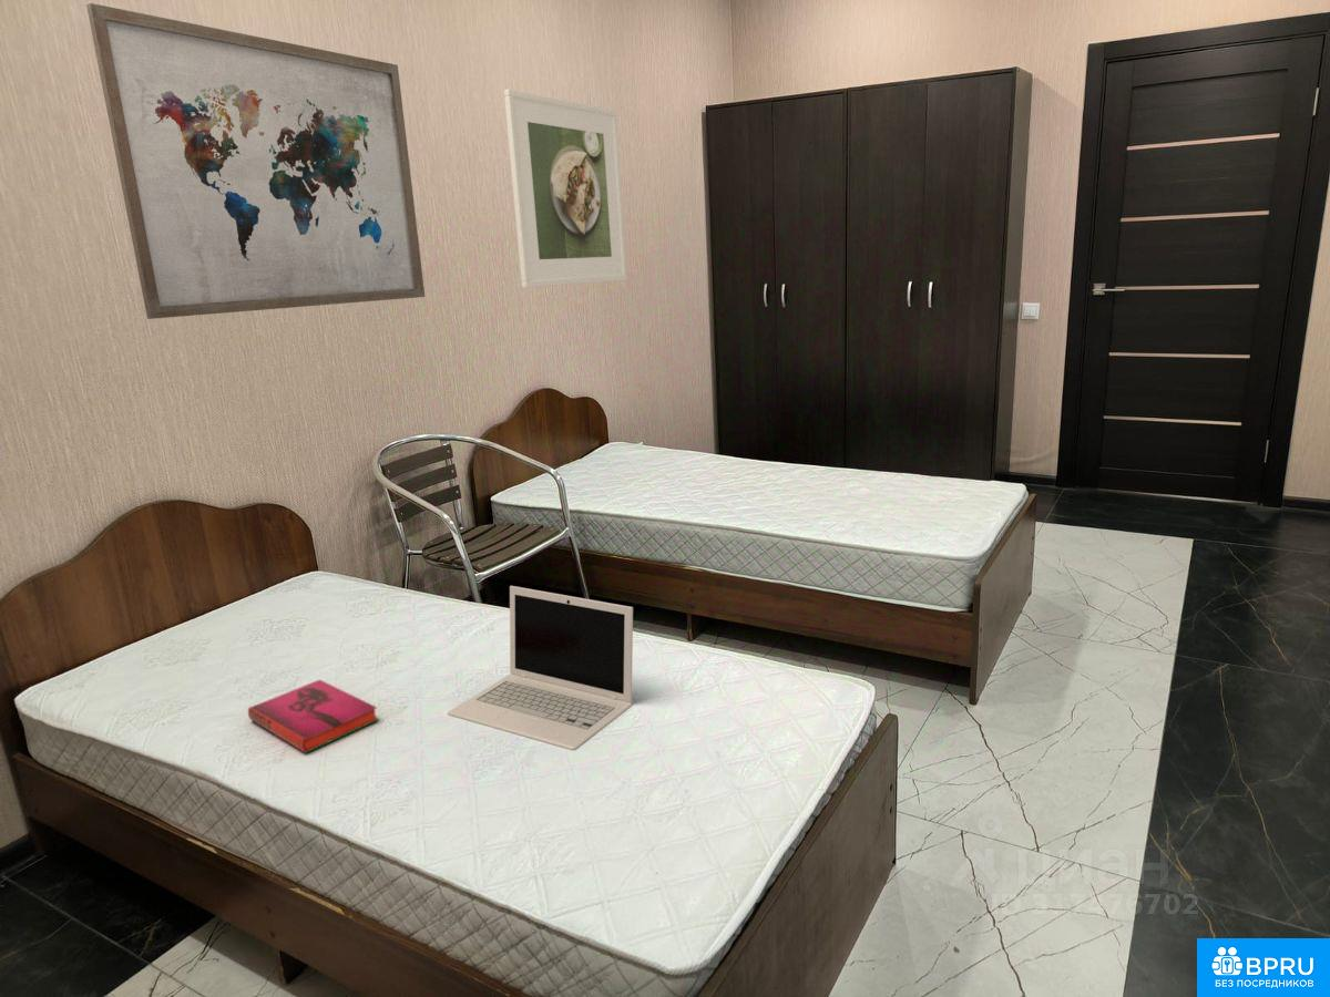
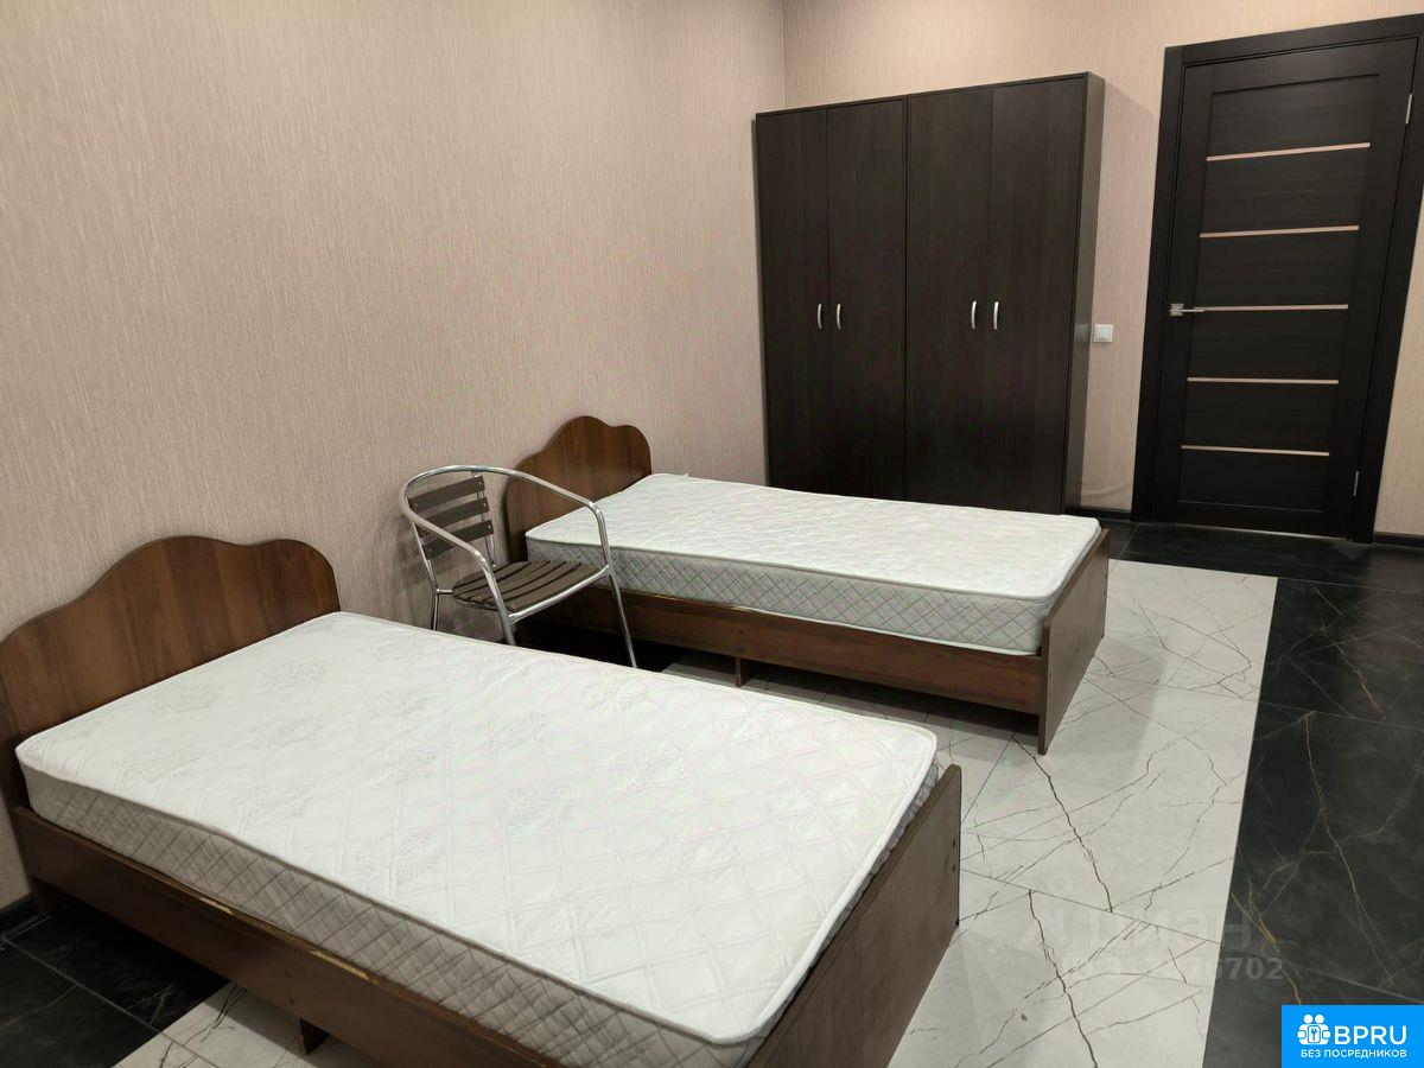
- laptop (539, 661)
- wall art (286, 177)
- hardback book (313, 713)
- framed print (571, 194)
